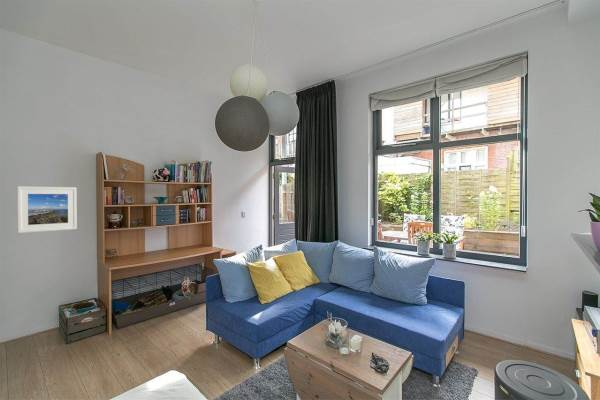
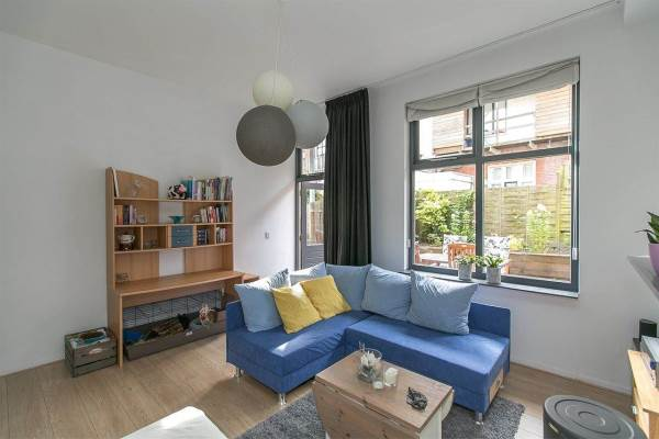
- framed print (48, 208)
